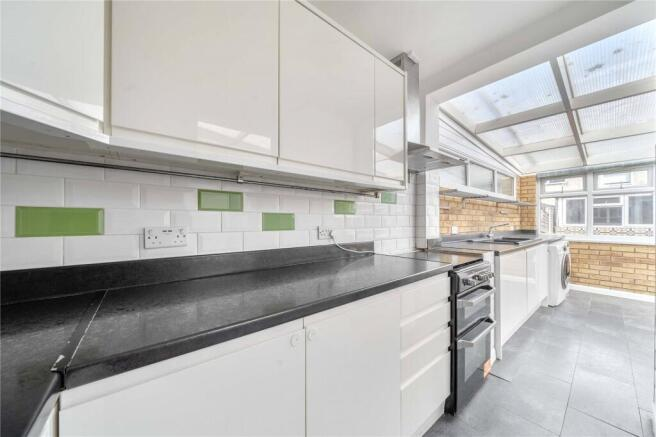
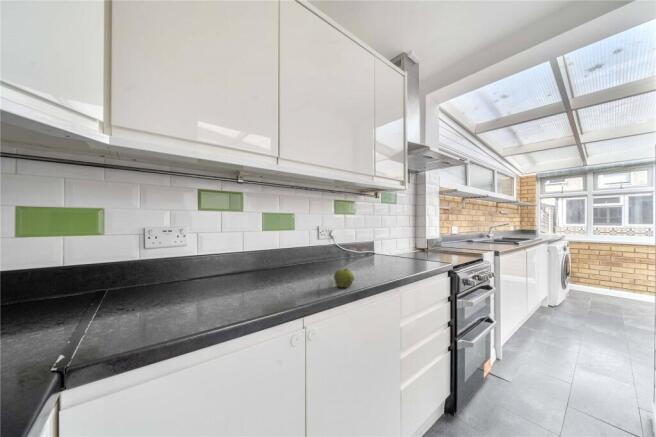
+ apple (344, 277)
